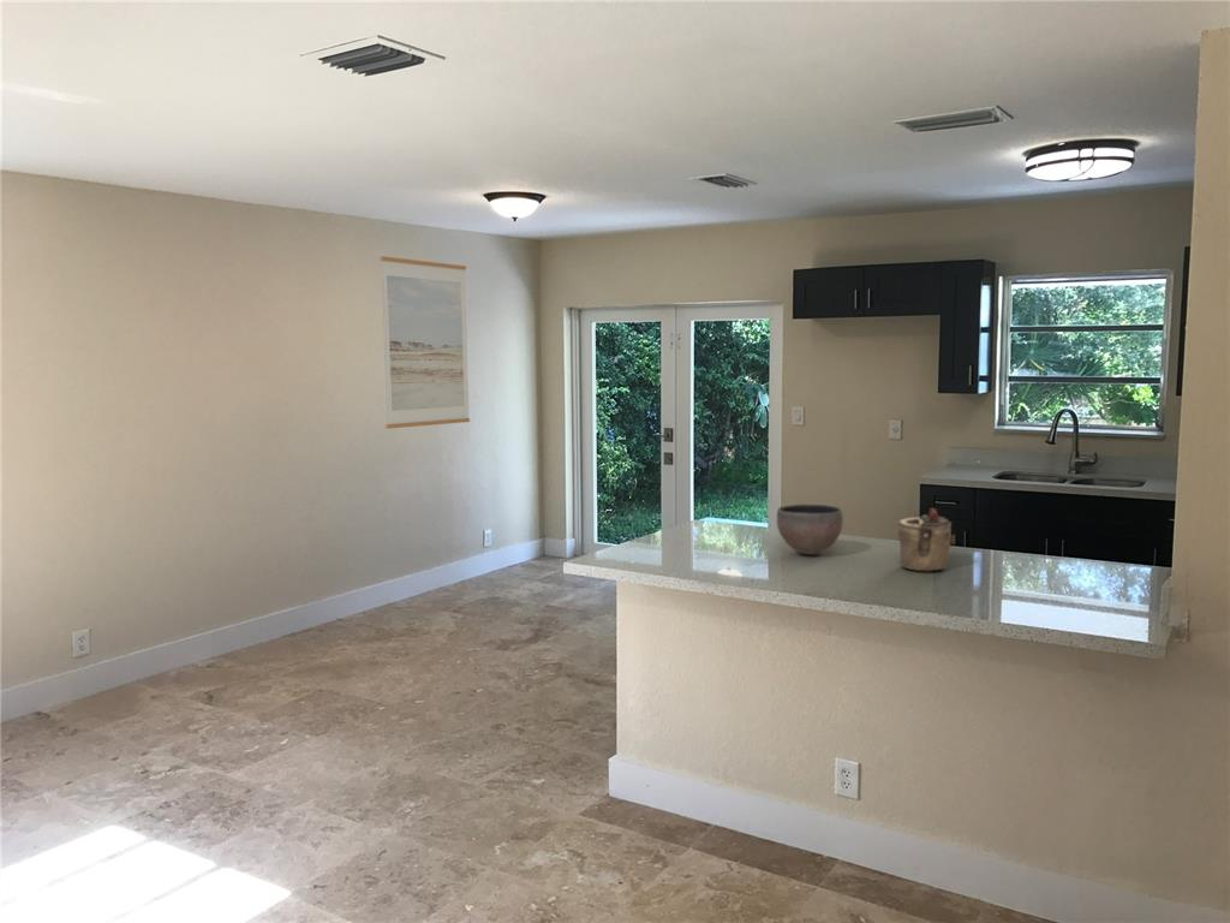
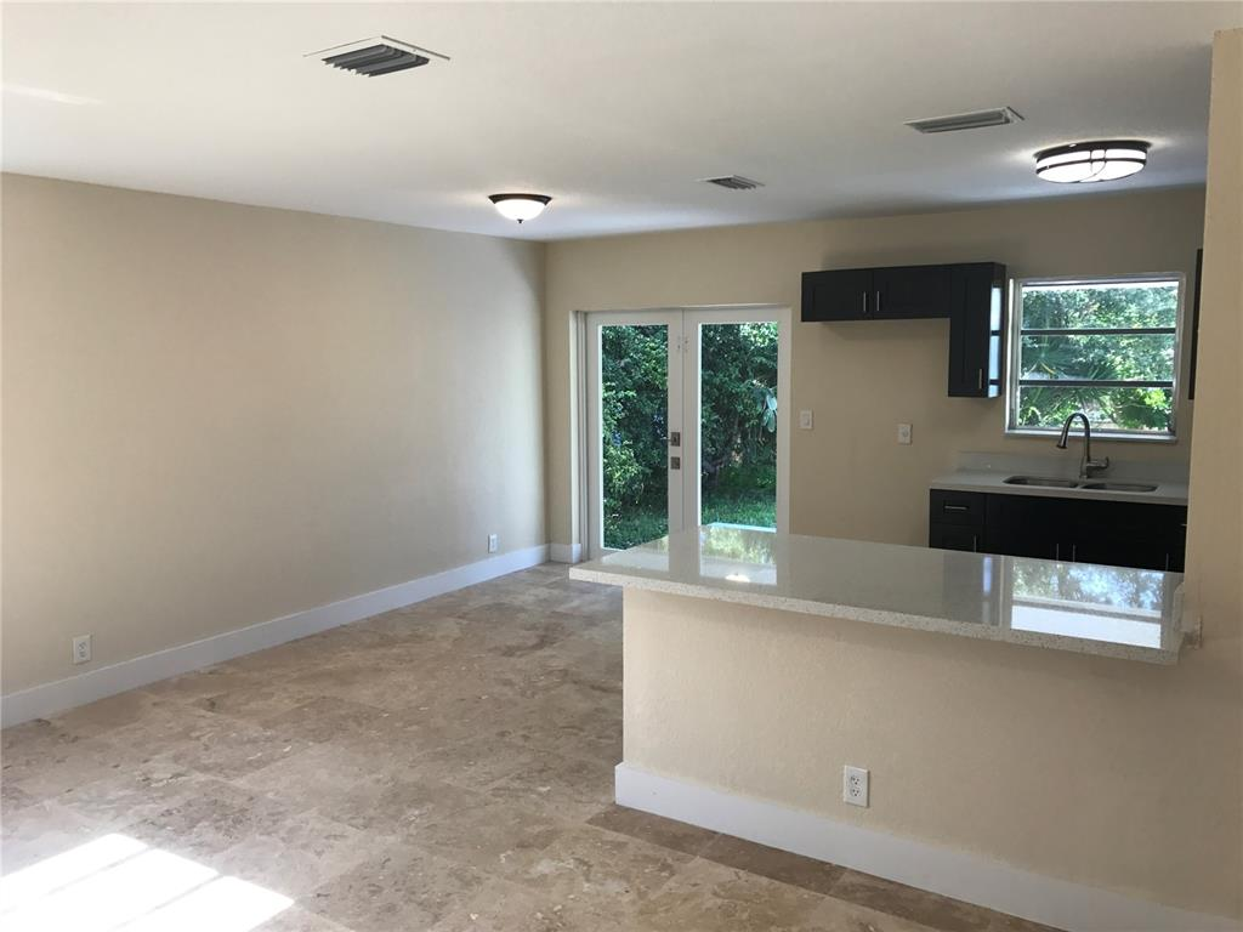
- bowl (808, 531)
- teapot (926, 538)
- wall art (426, 344)
